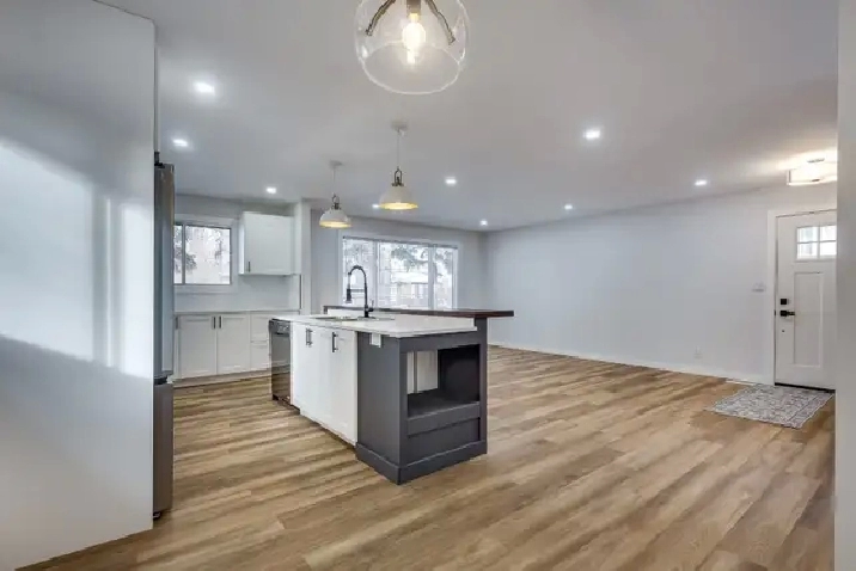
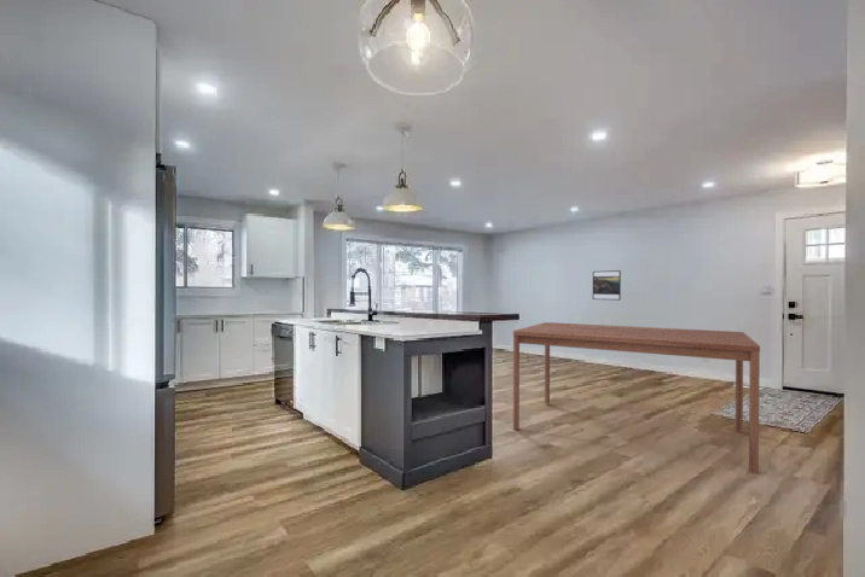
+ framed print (605, 285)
+ dining table (629, 351)
